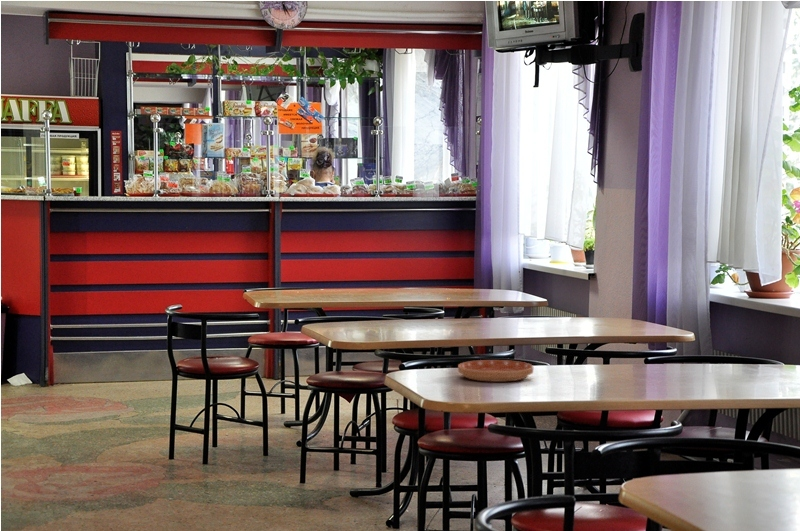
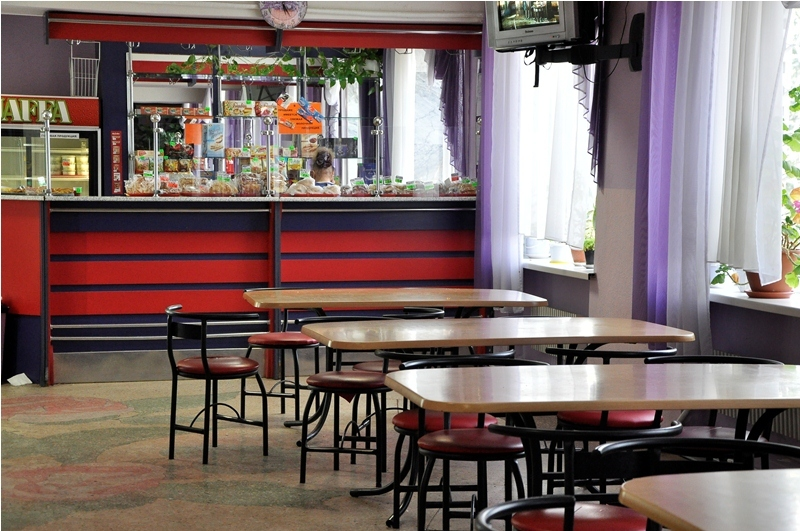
- saucer (495, 371)
